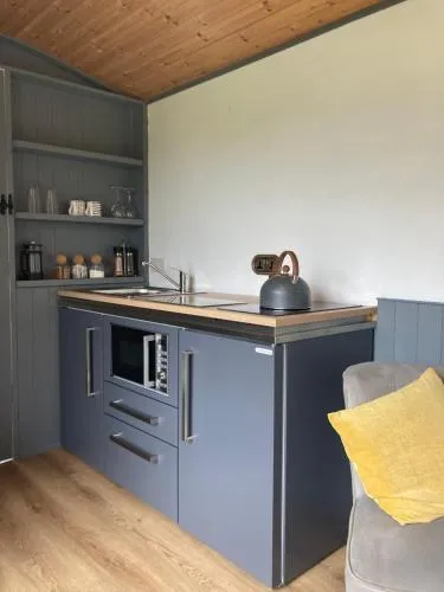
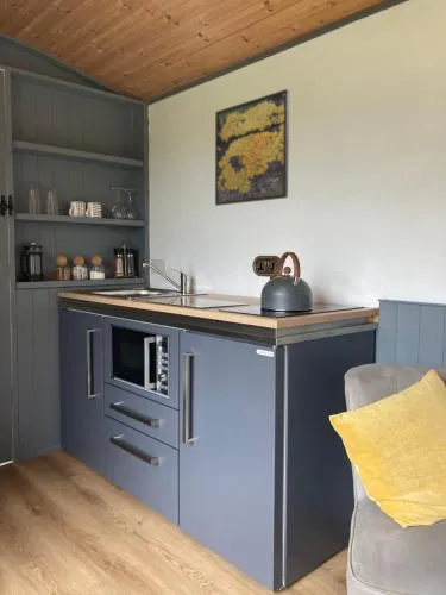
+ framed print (249, 151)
